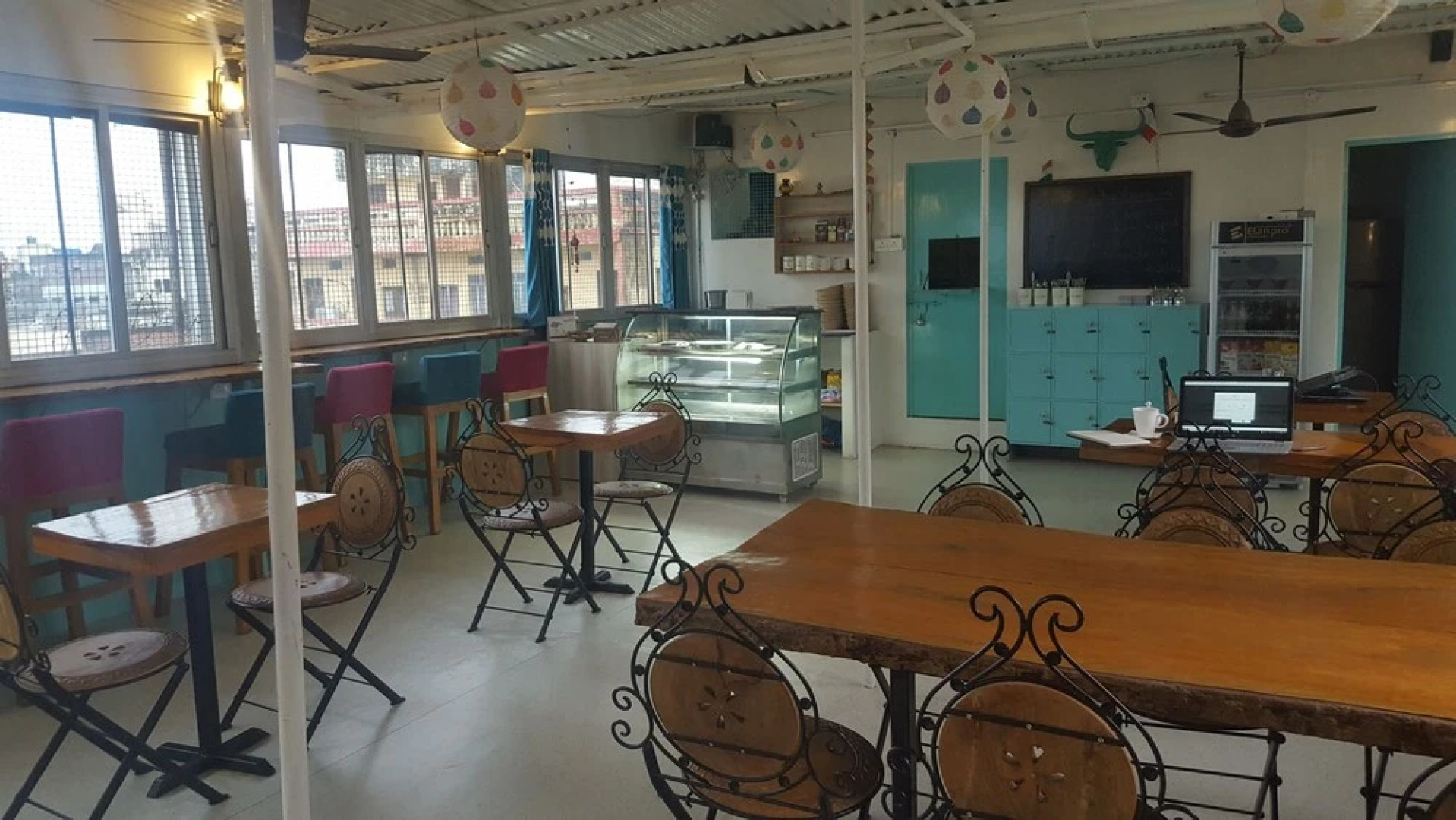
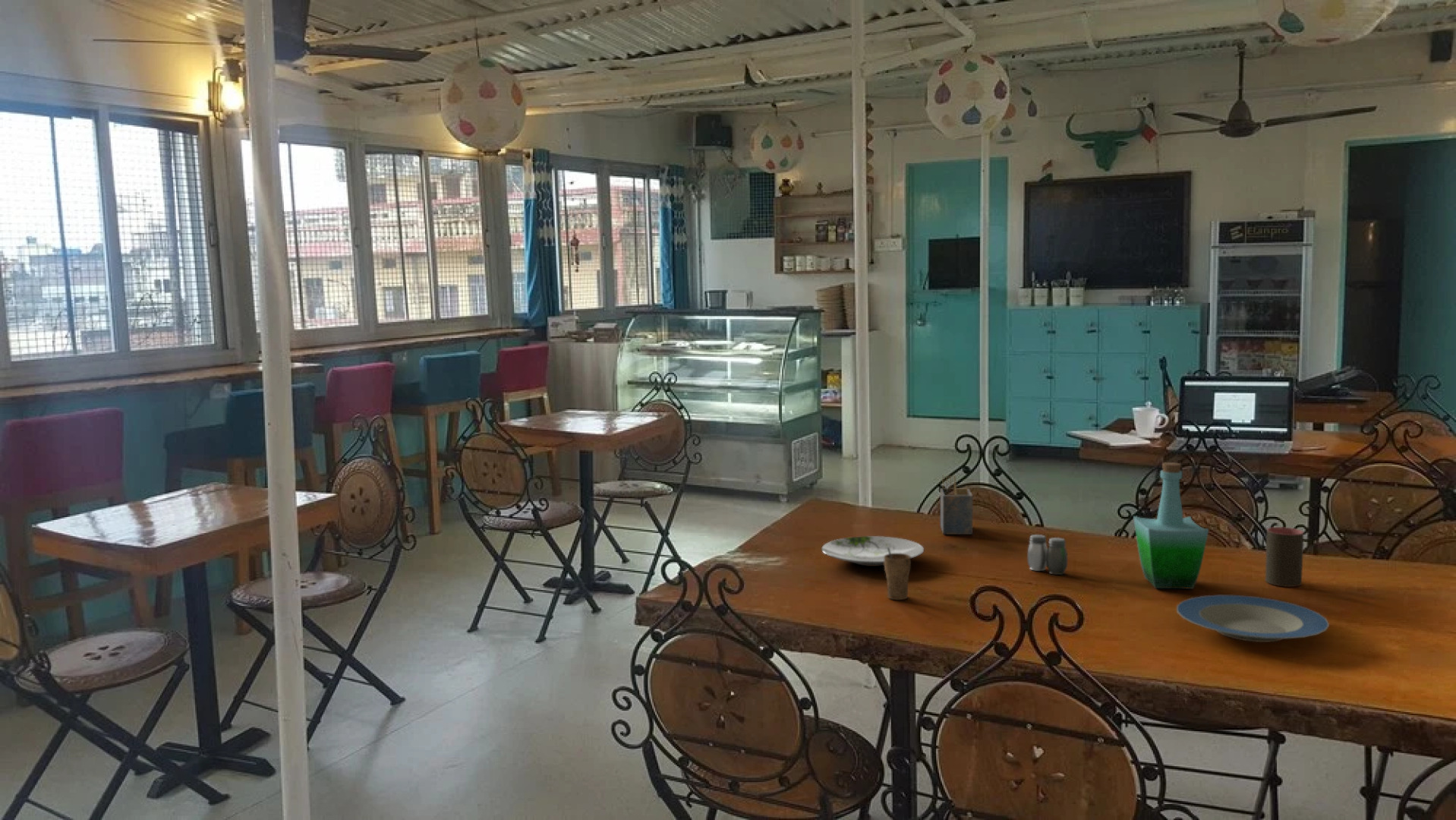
+ bottle (1170, 524)
+ cup (897, 571)
+ plate (872, 554)
+ cup (1284, 557)
+ napkin holder (956, 503)
+ plate (1250, 623)
+ salt and pepper shaker (1047, 554)
